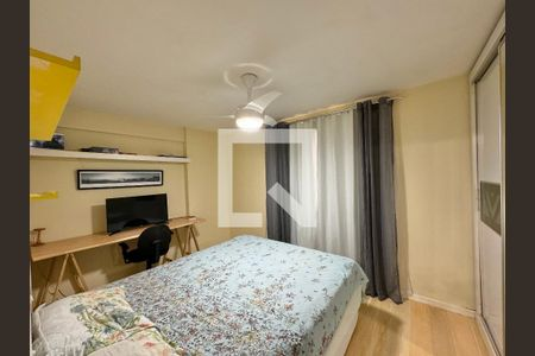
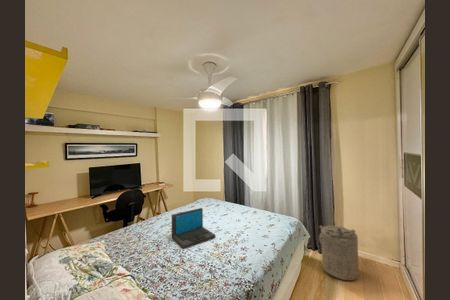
+ laundry hamper (337, 248)
+ laptop (193, 225)
